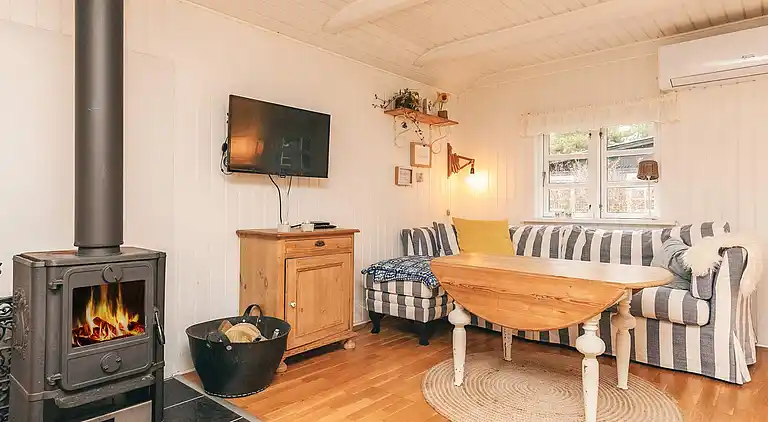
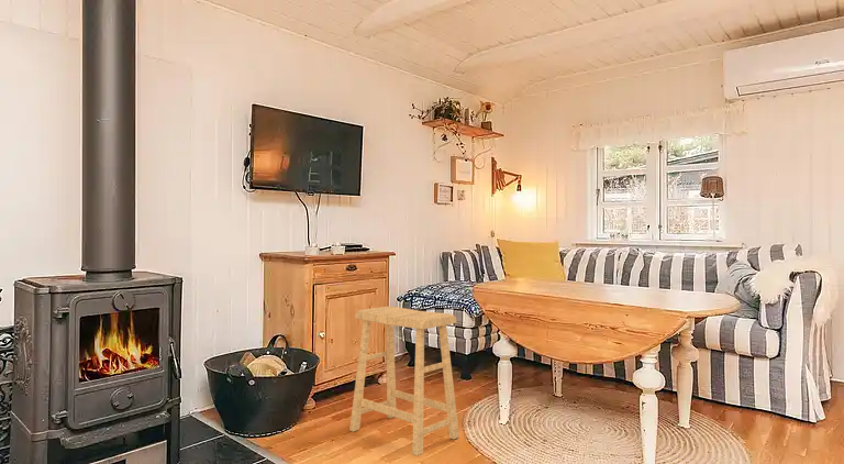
+ stool (395, 375)
